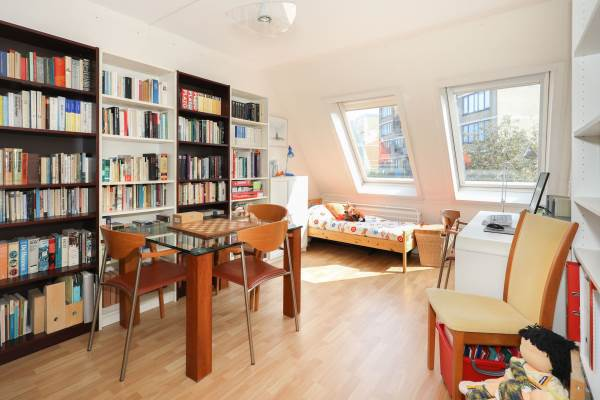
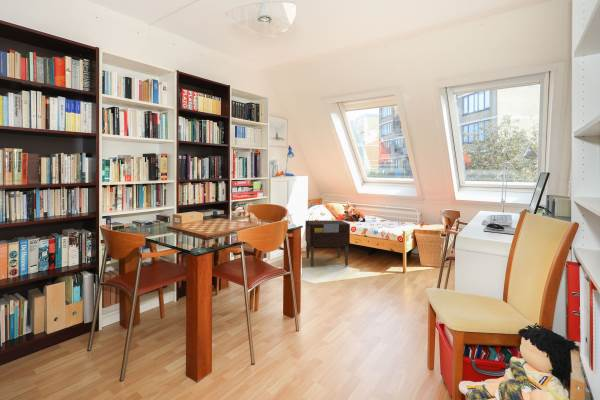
+ nightstand (326, 242)
